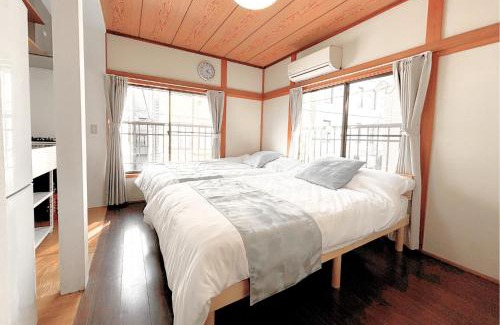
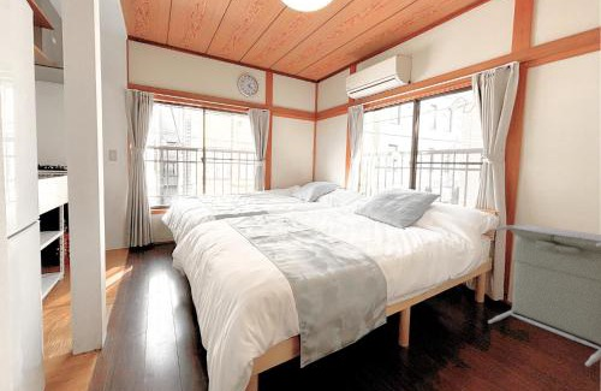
+ laundry hamper (549, 283)
